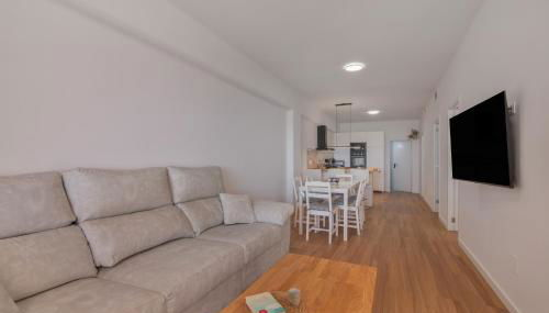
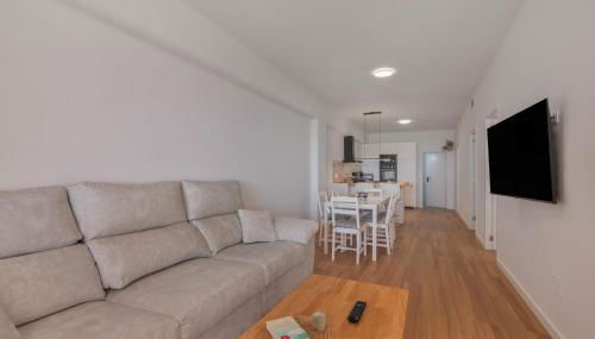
+ remote control (357, 310)
